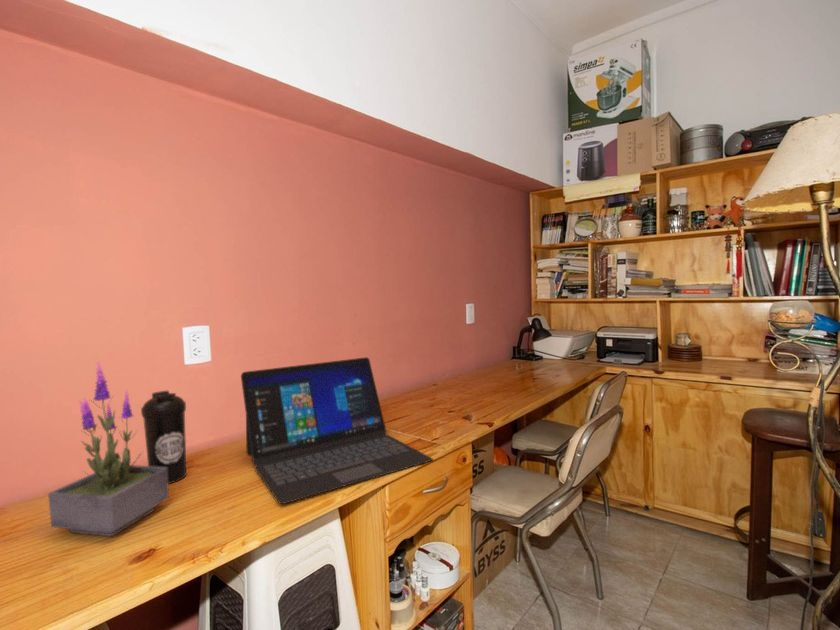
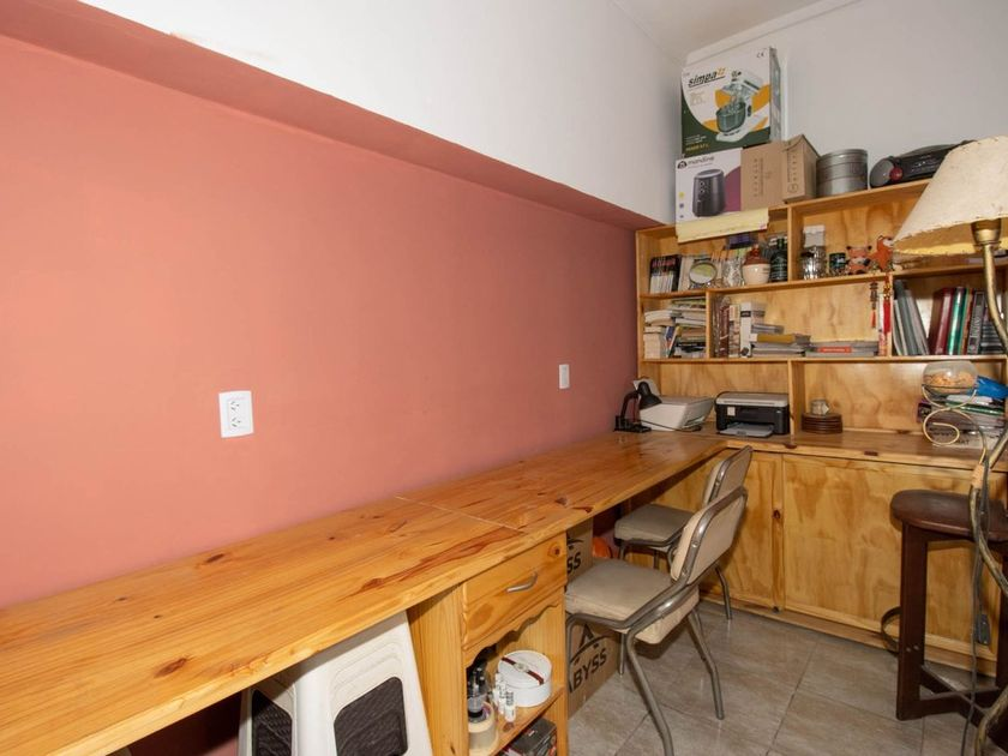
- laptop (333, 414)
- potted plant (109, 441)
- water bottle (165, 435)
